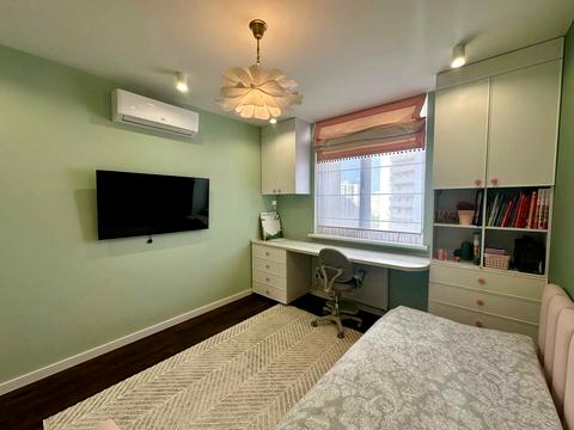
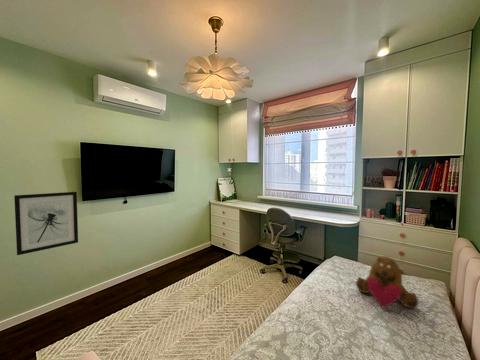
+ wall art (48, 220)
+ bear (385, 277)
